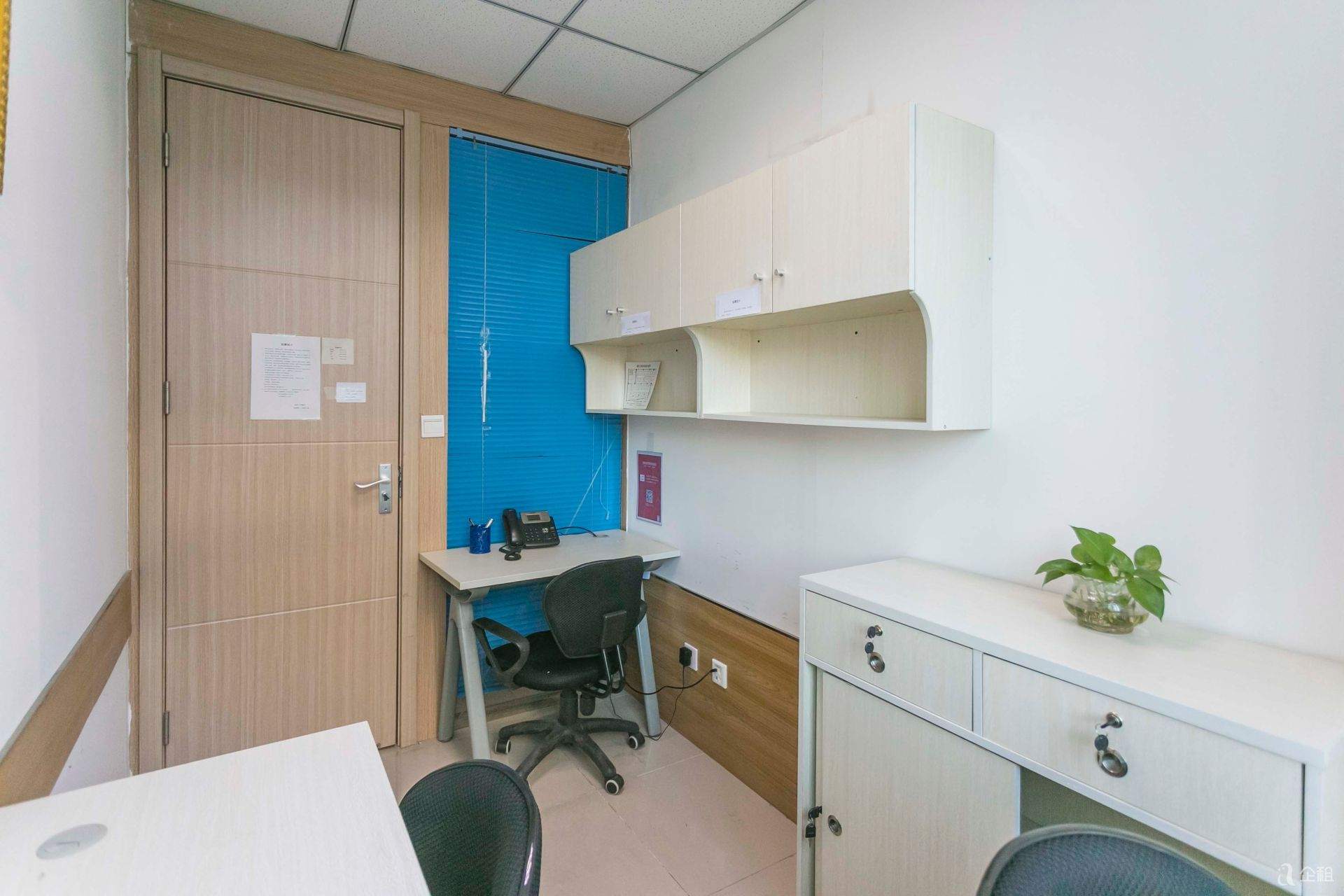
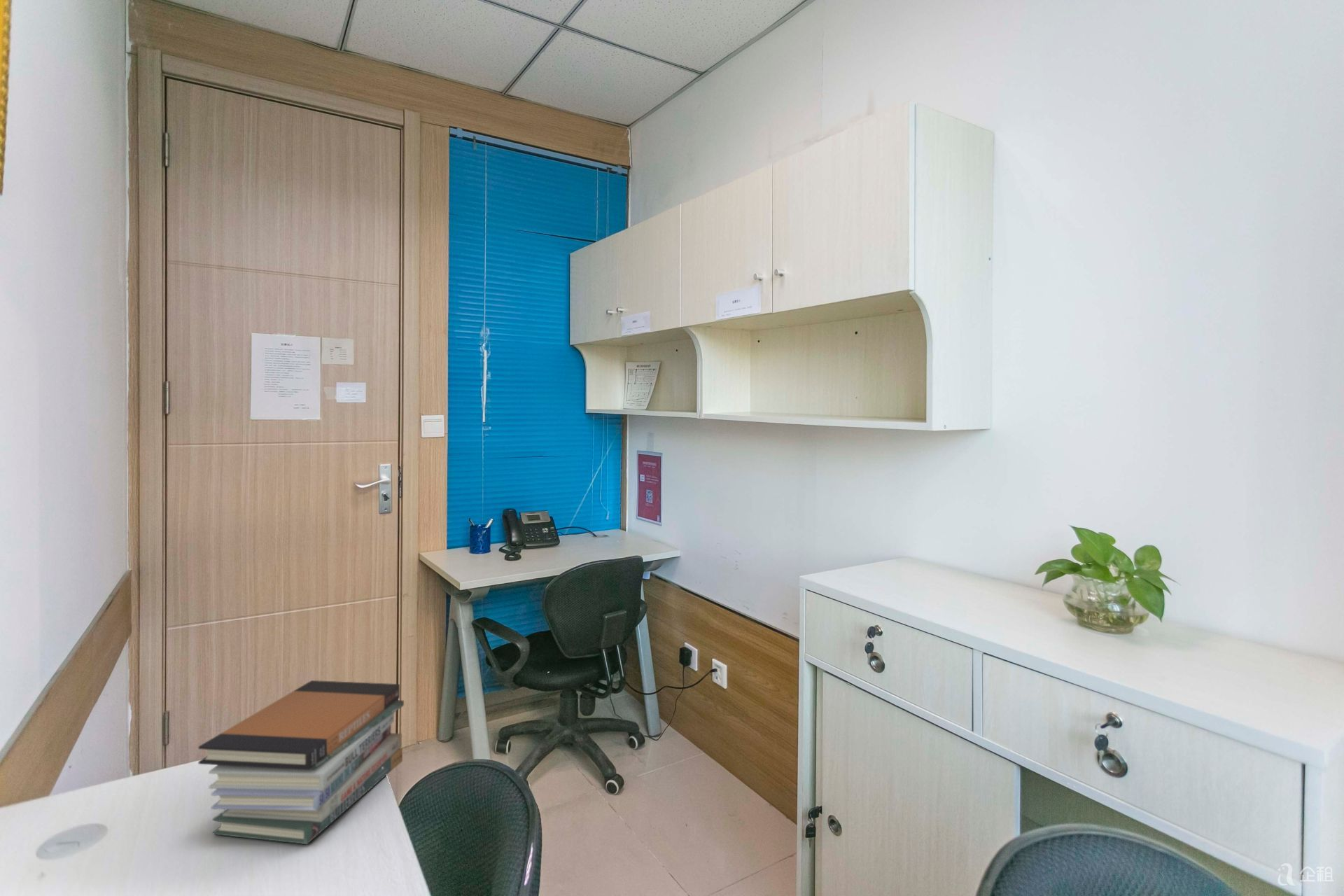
+ book stack (312, 754)
